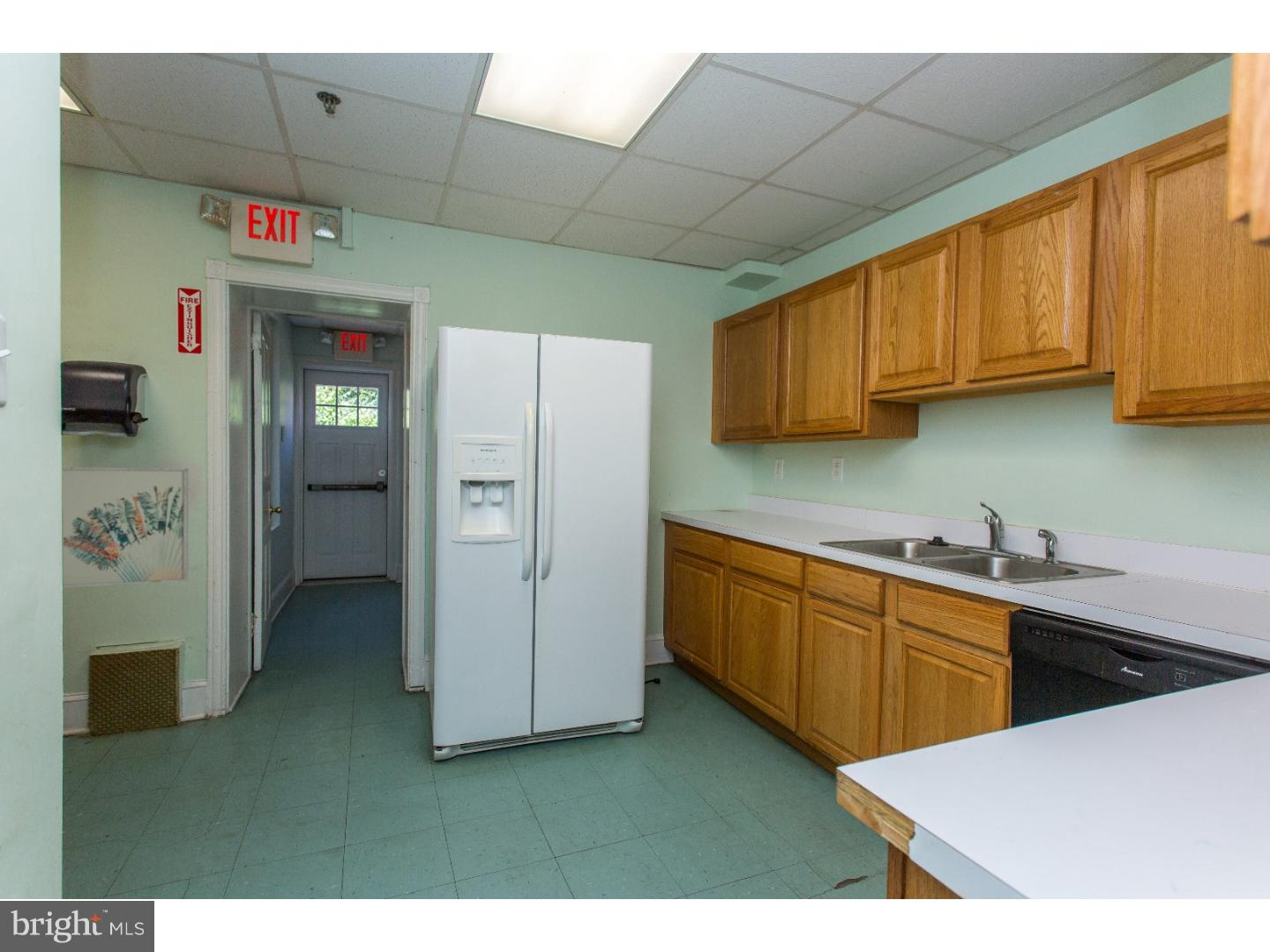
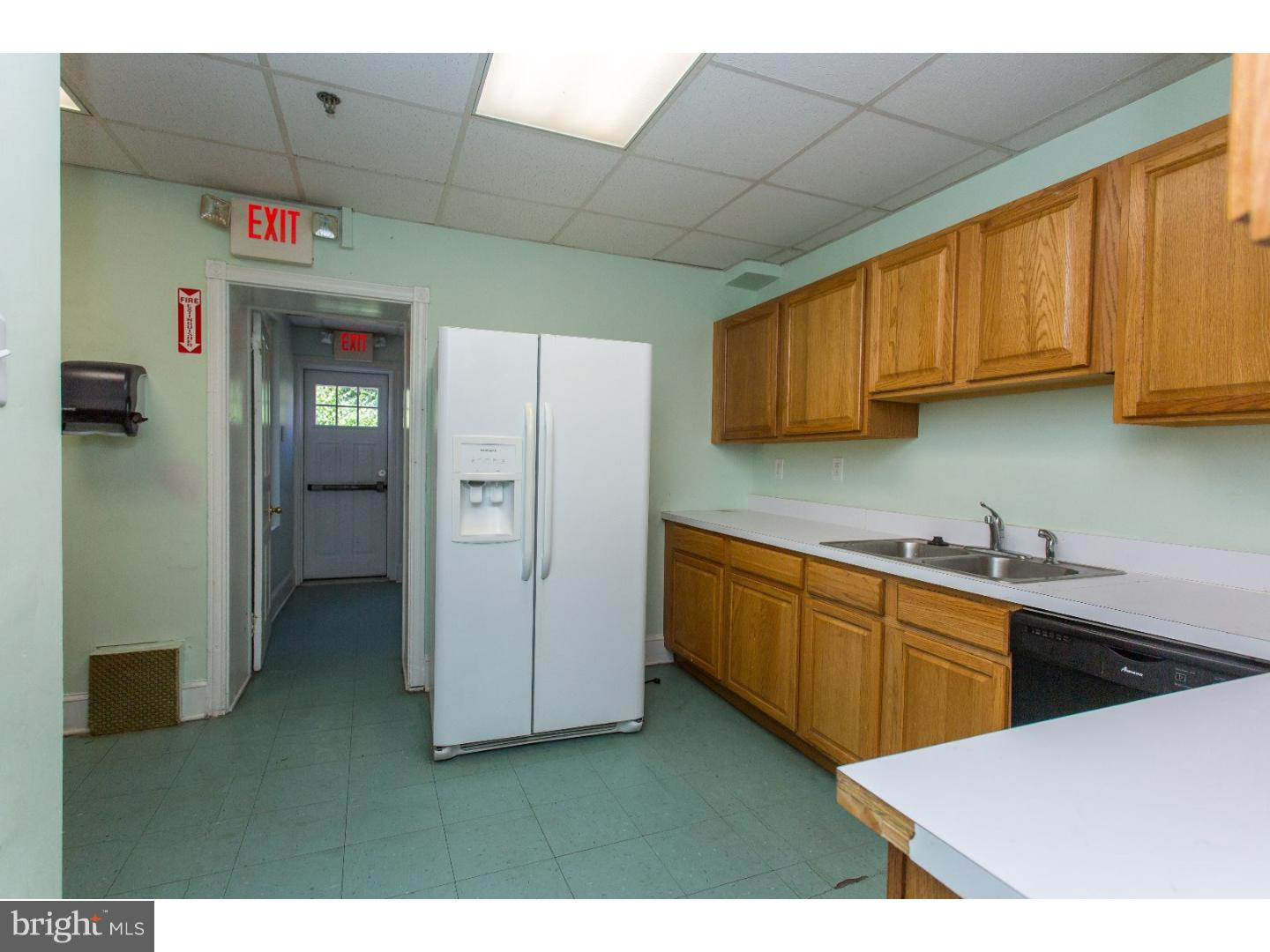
- wall art (116, 525)
